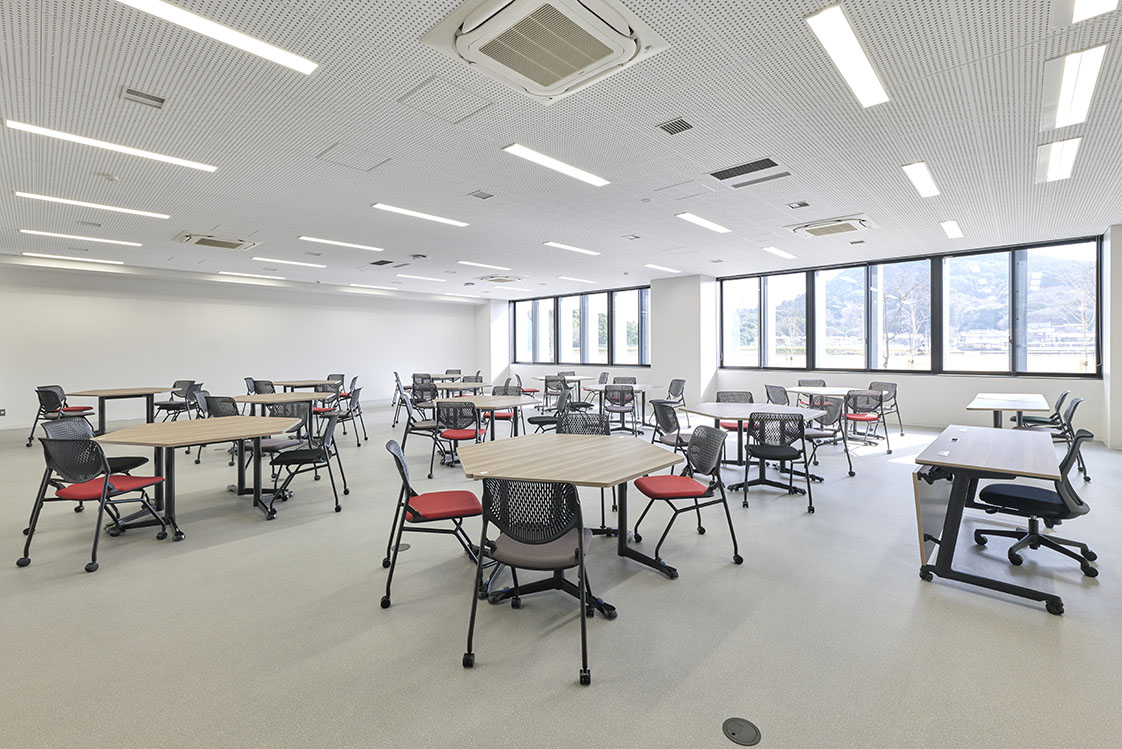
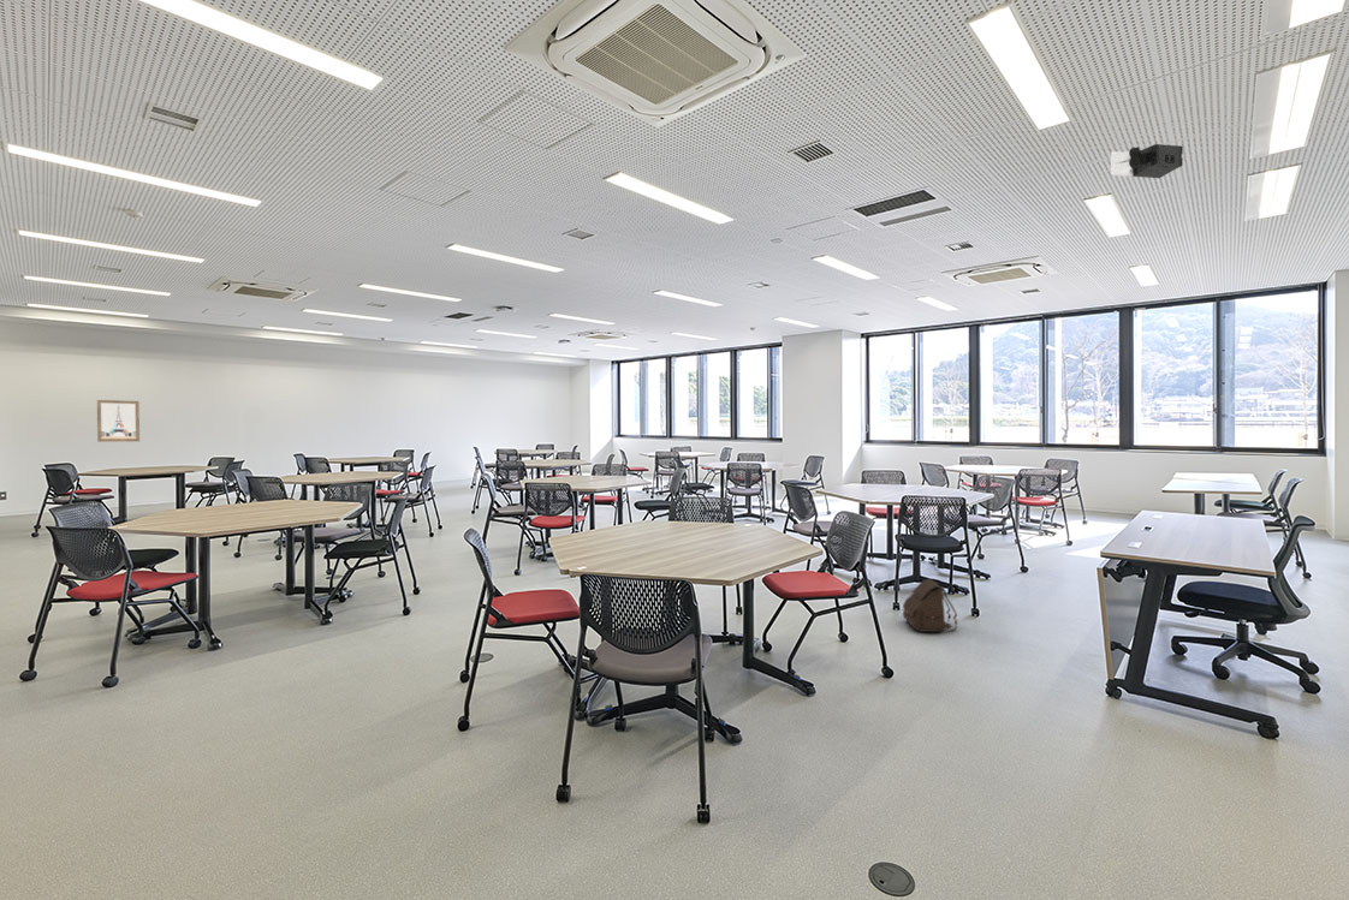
+ satchel (929, 604)
+ wall art (118, 421)
+ projector (1146, 161)
